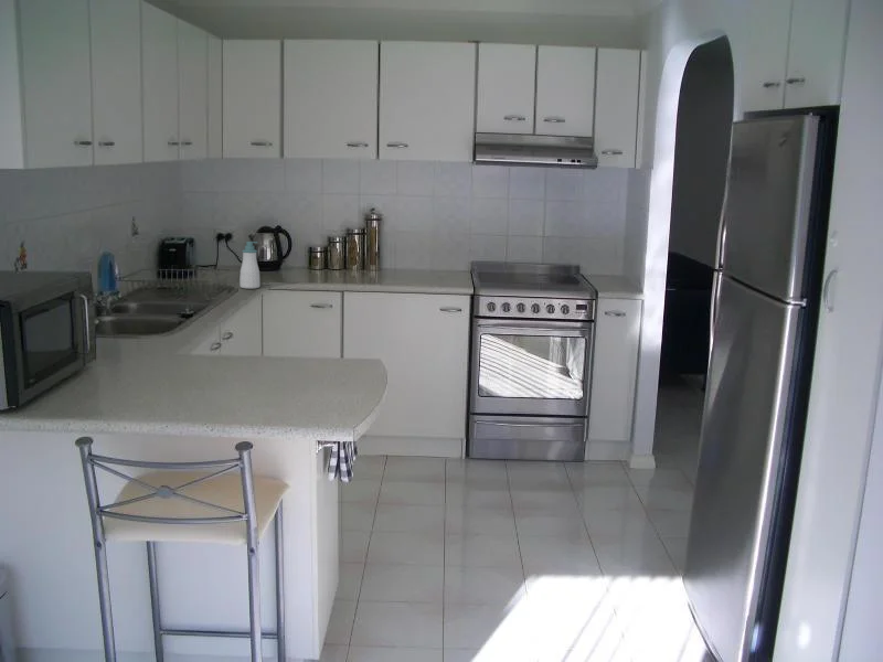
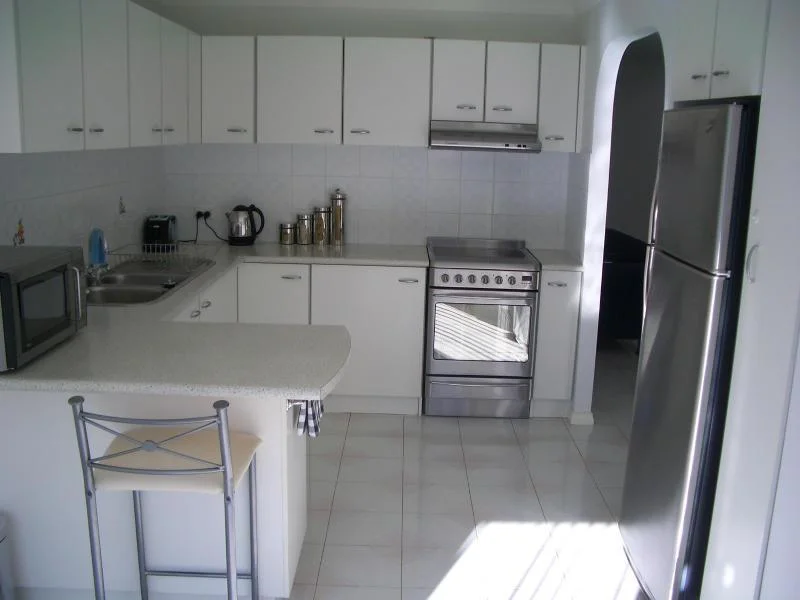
- soap bottle (249, 265)
